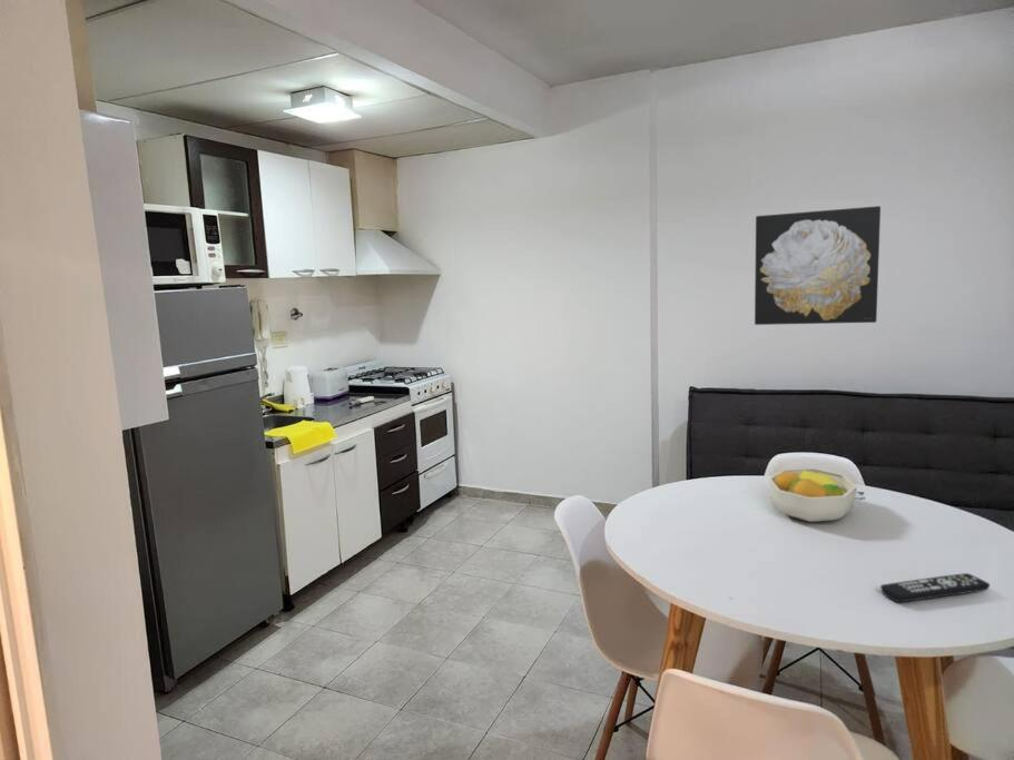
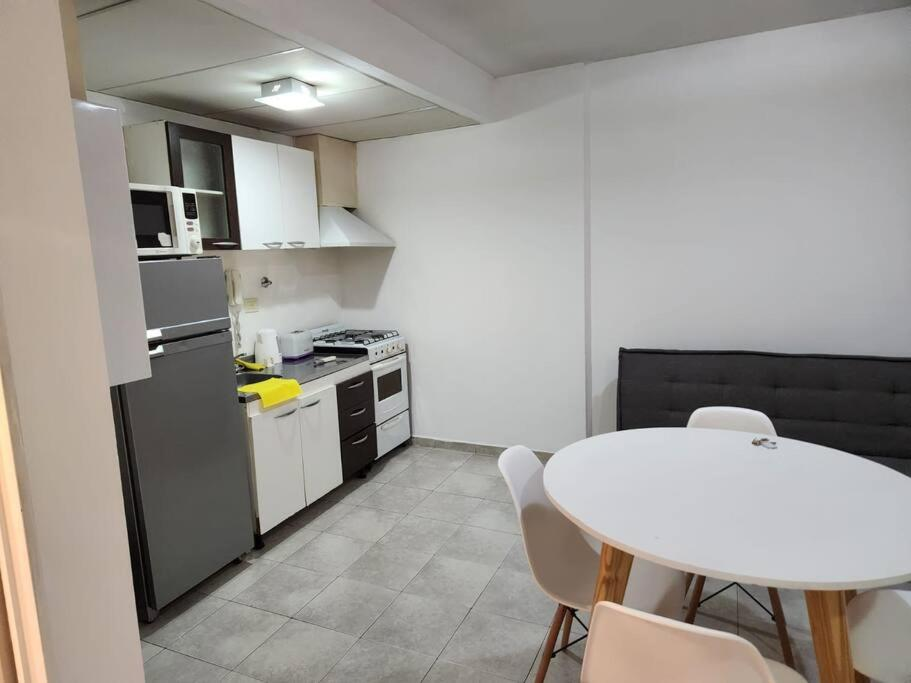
- wall art (814, 268)
- fruit bowl (810, 490)
- remote control (934, 588)
